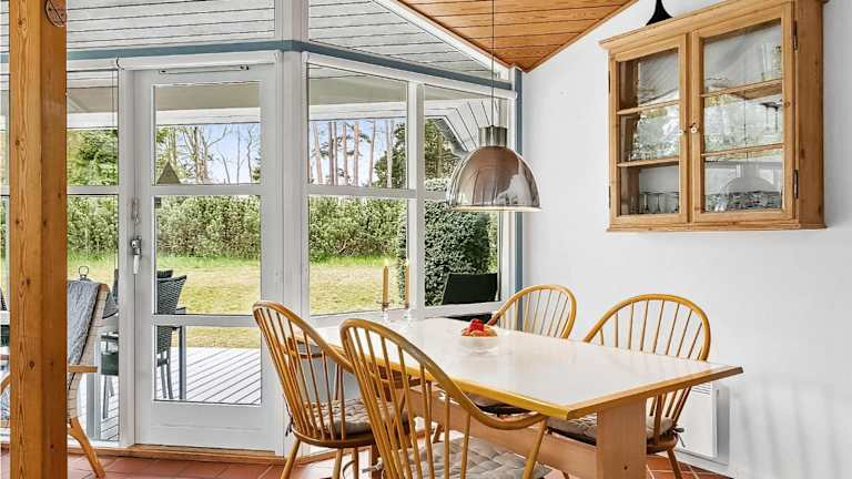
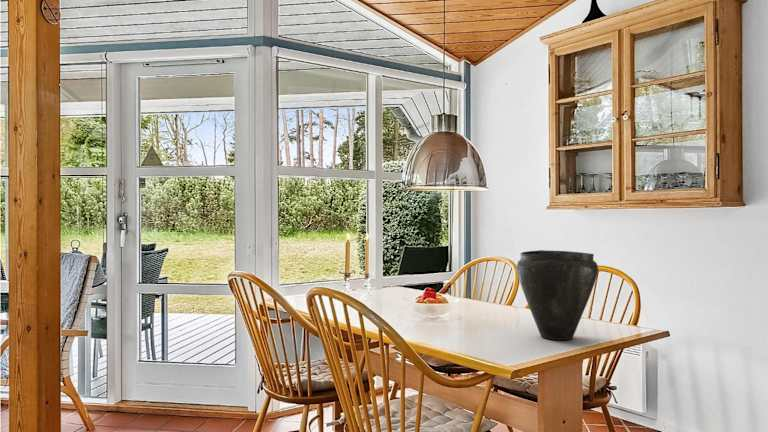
+ vase (556, 293)
